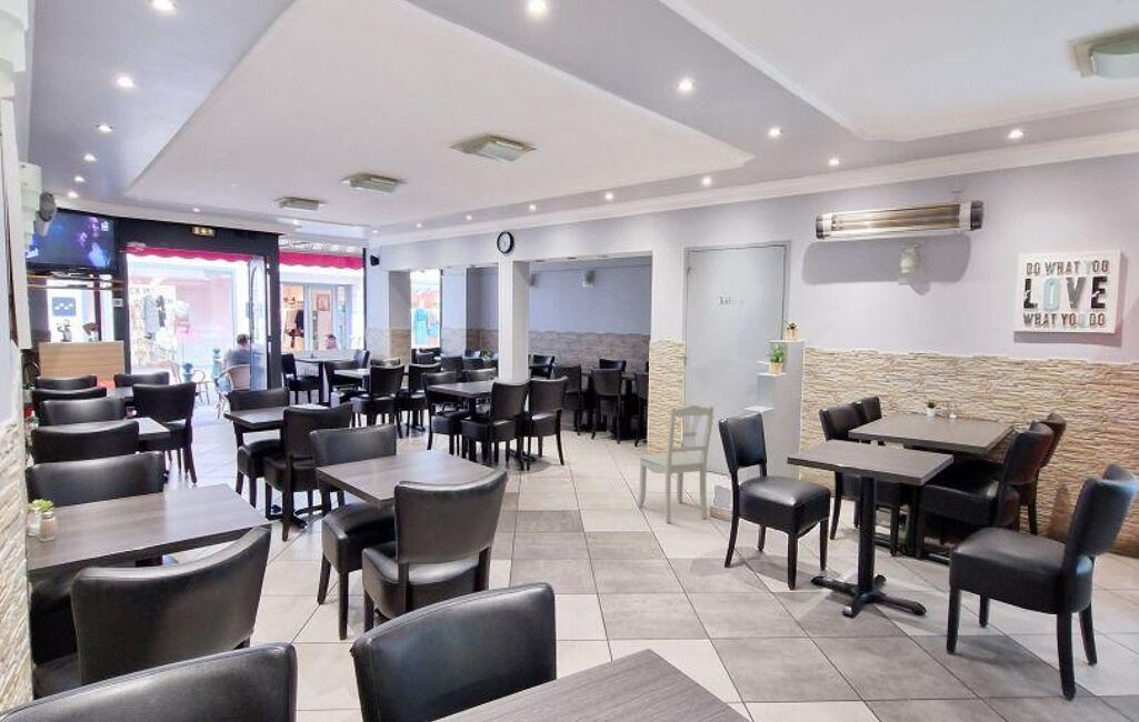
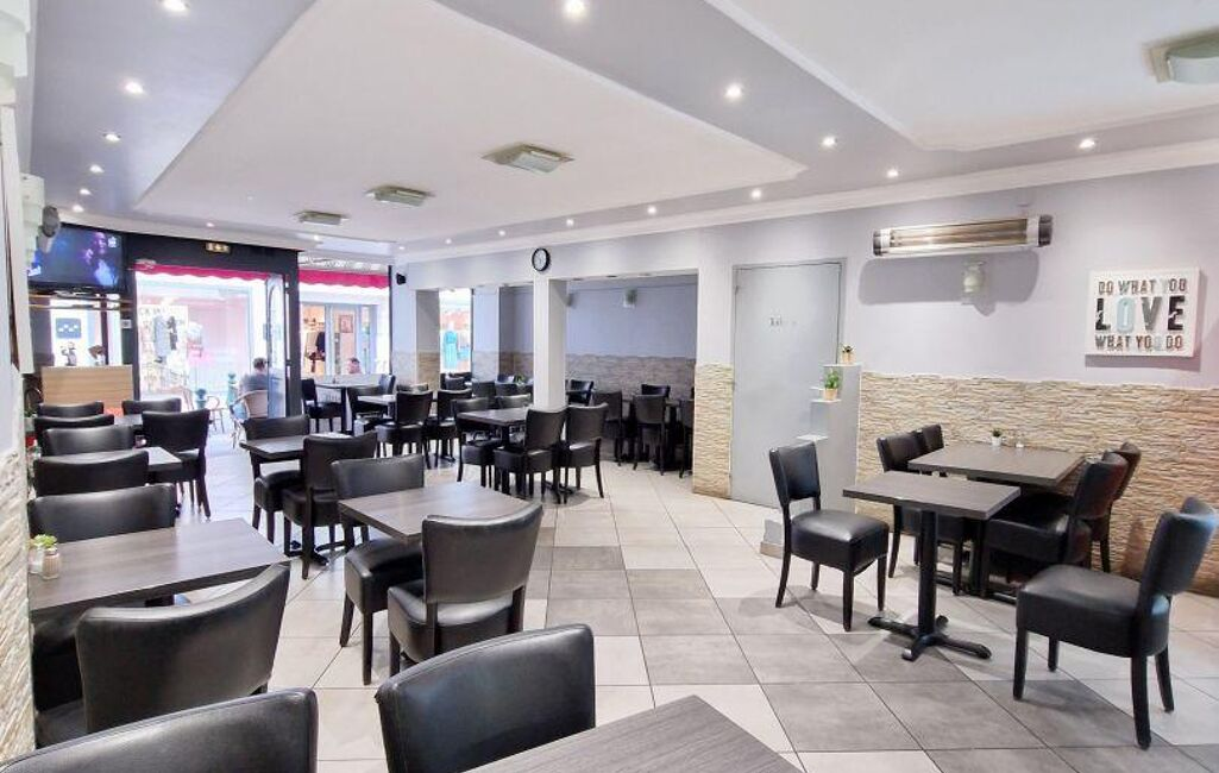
- dining chair (675, 457)
